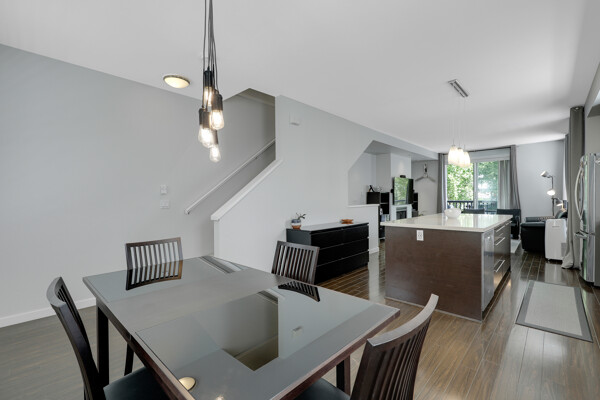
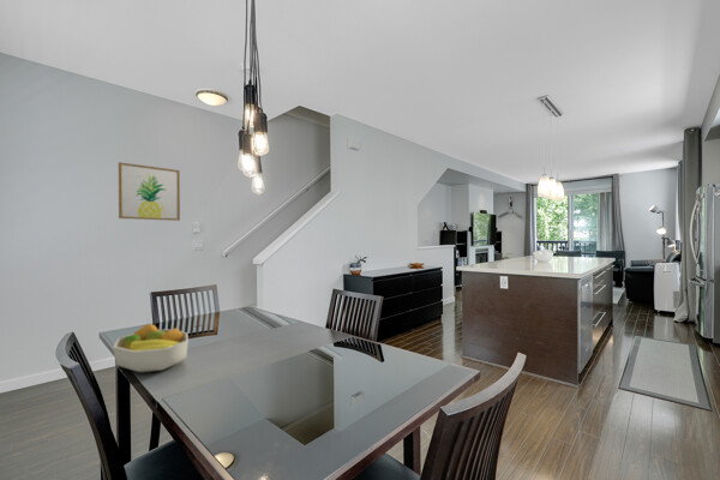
+ wall art (150, 192)
+ fruit bowl (152, 346)
